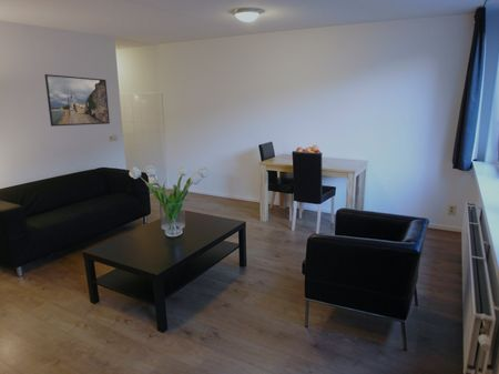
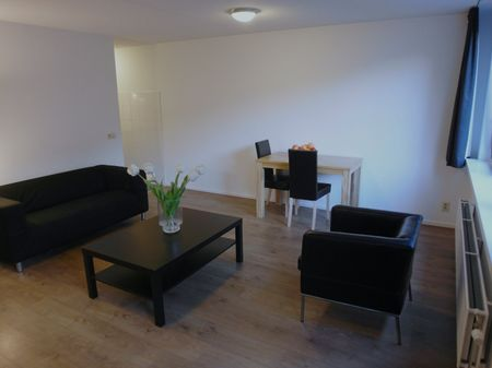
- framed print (80, 101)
